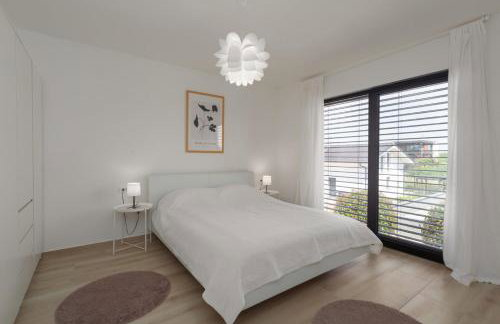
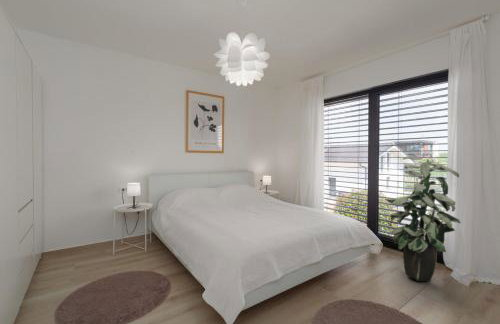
+ indoor plant (419, 216)
